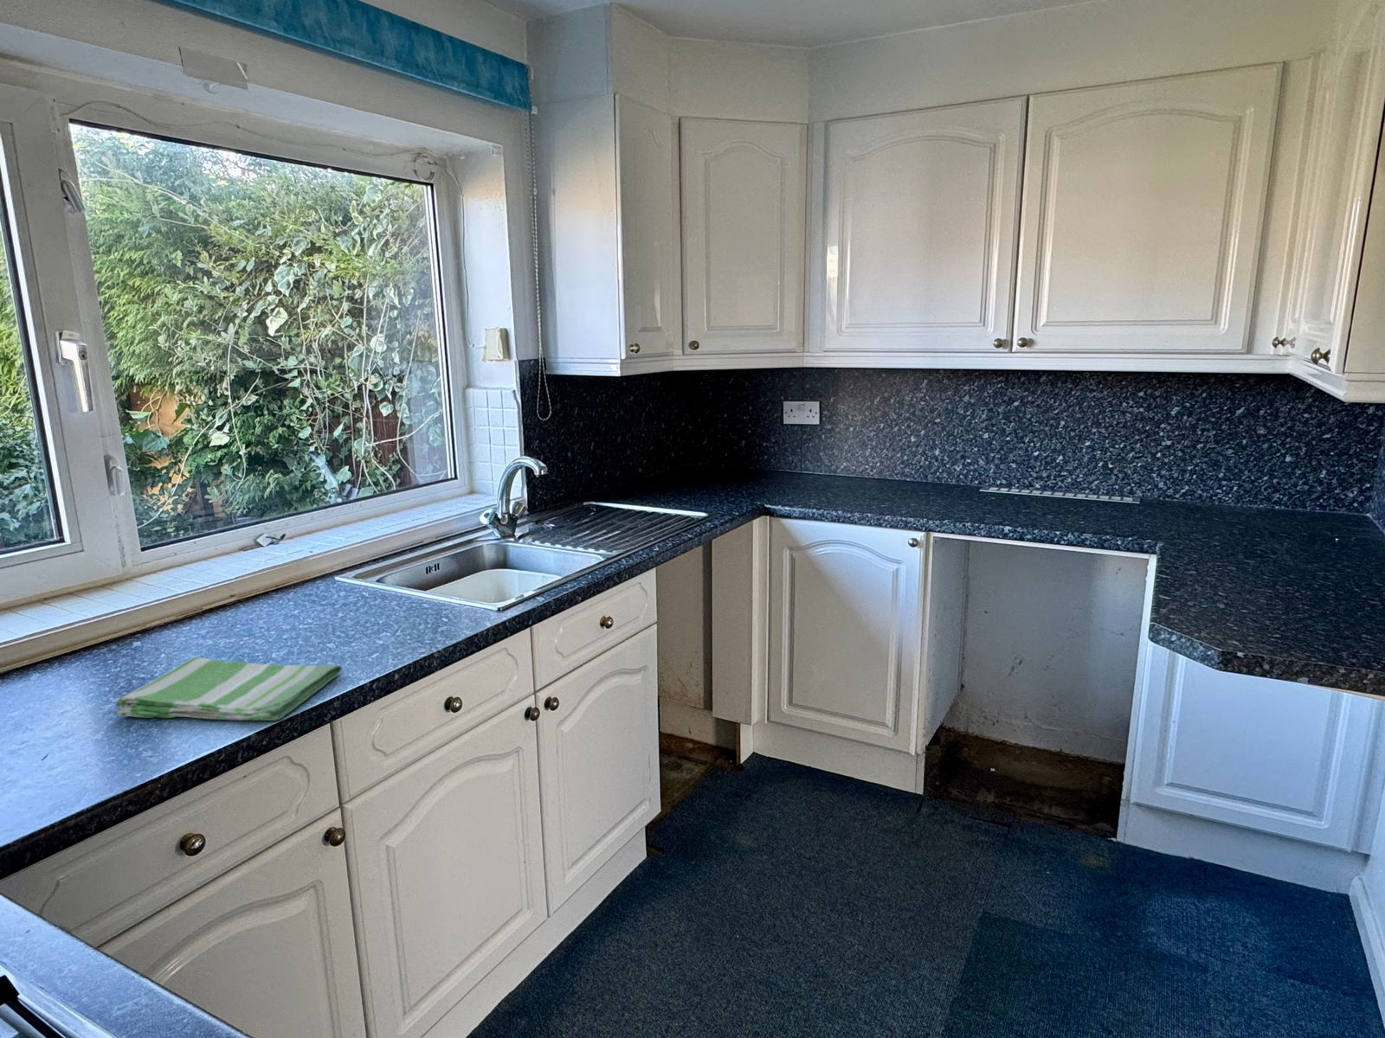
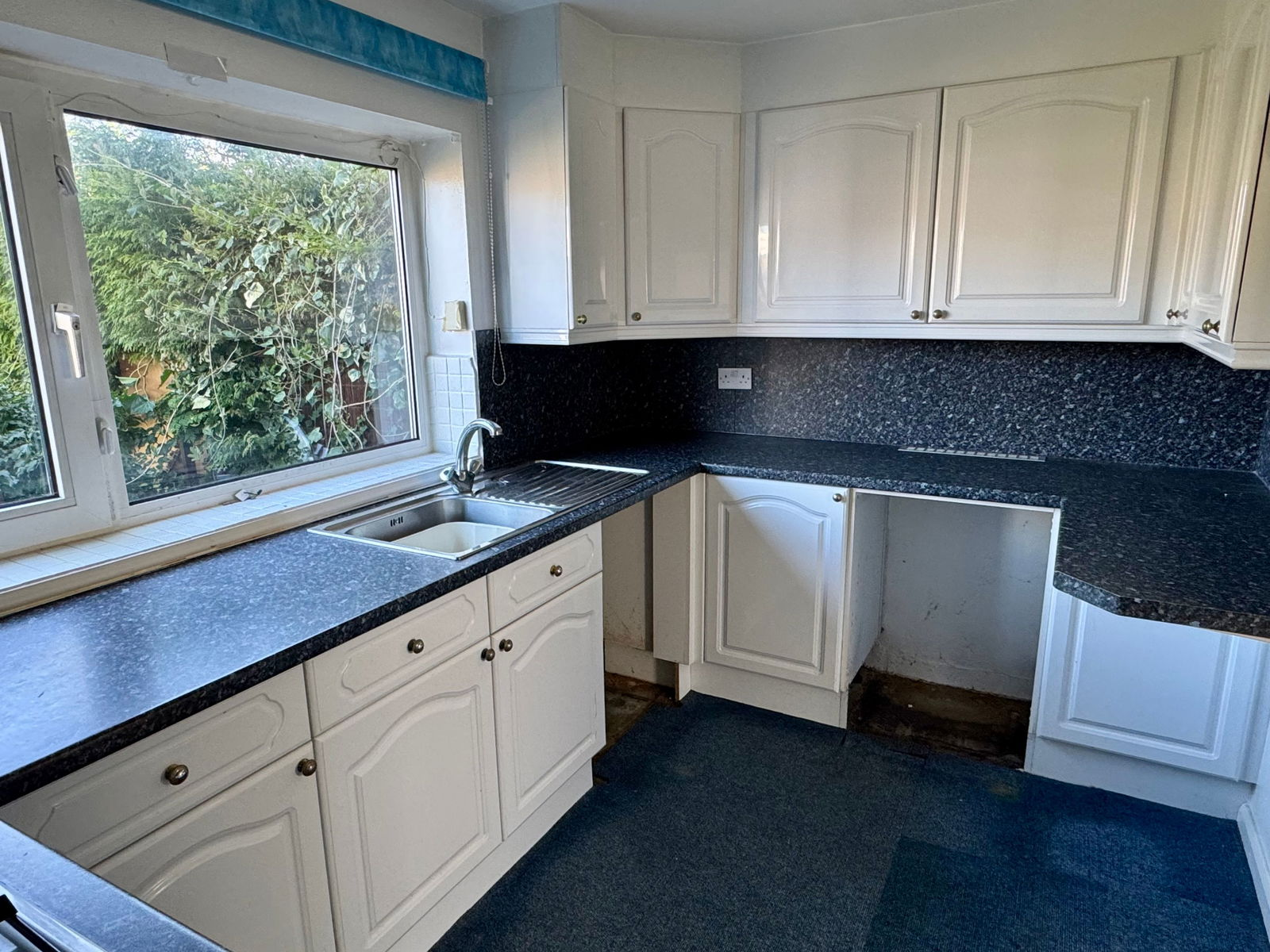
- dish towel (233, 686)
